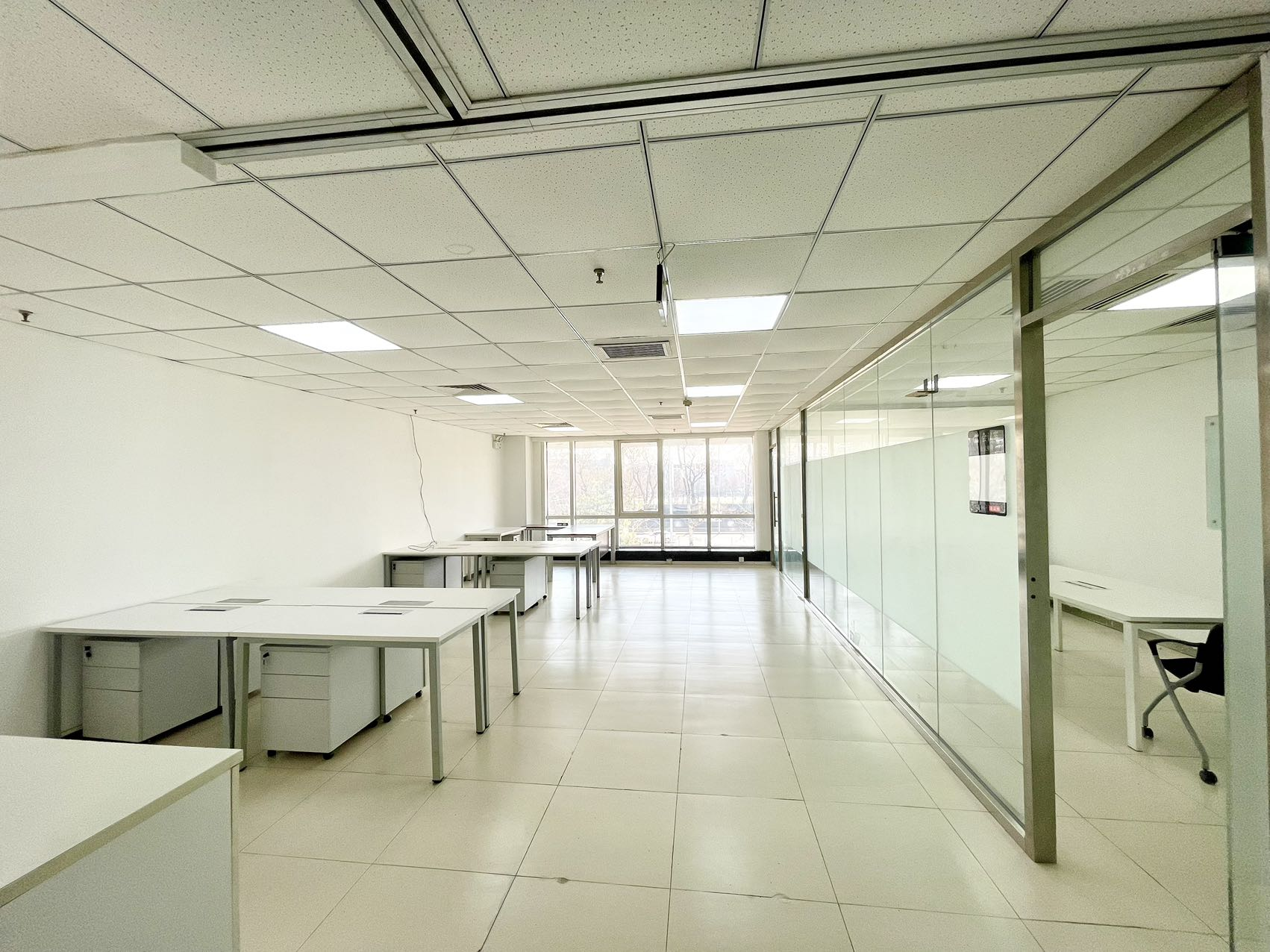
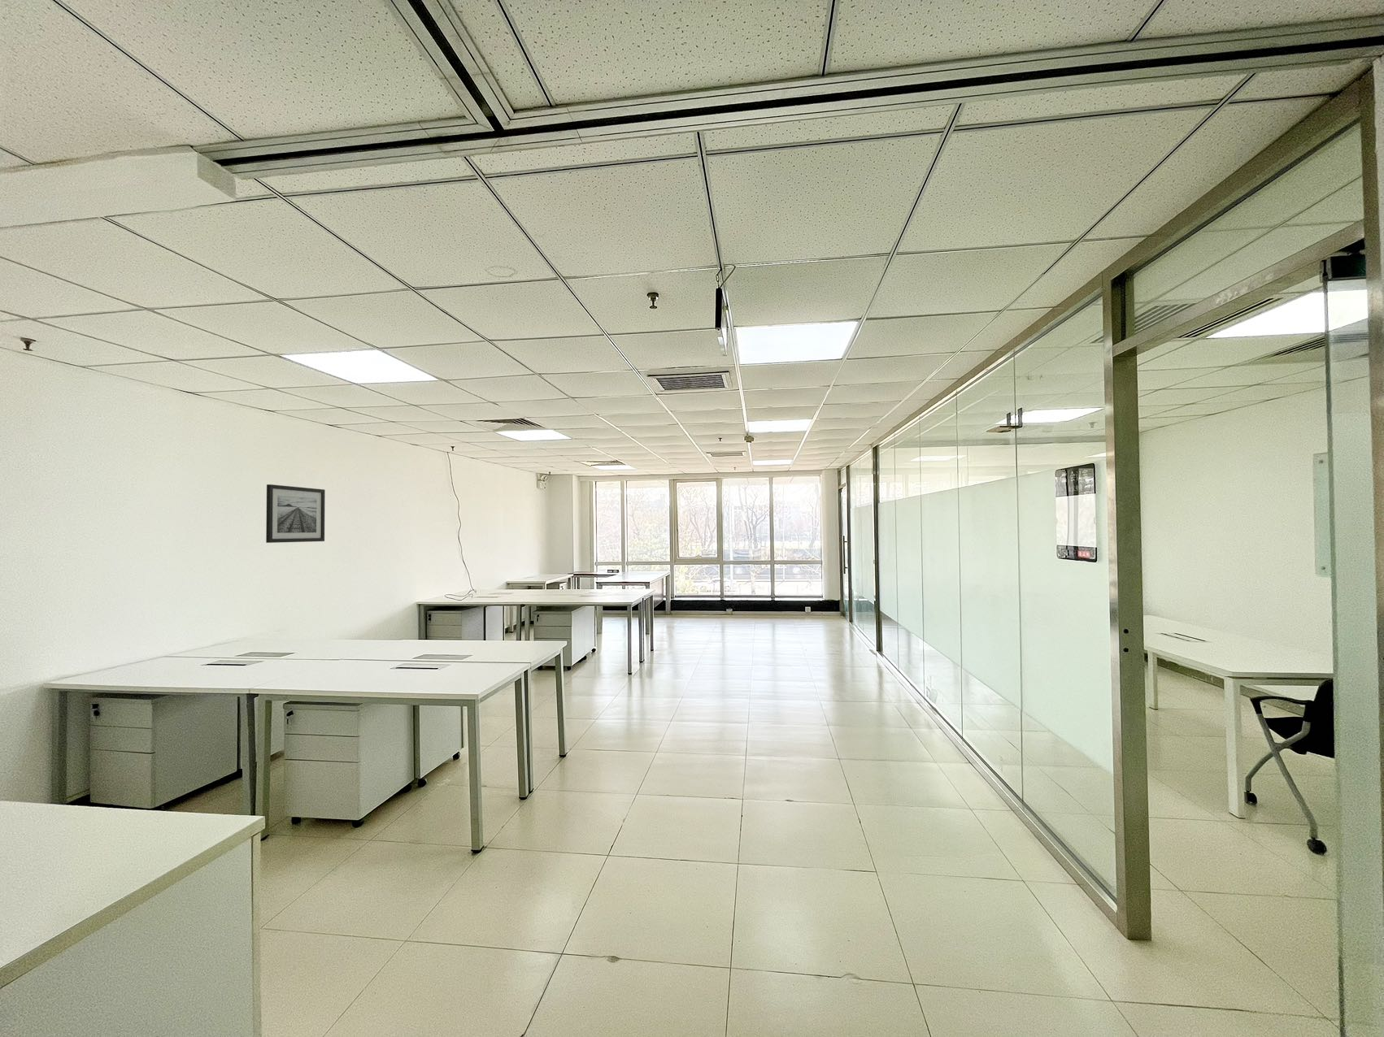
+ wall art (296, 514)
